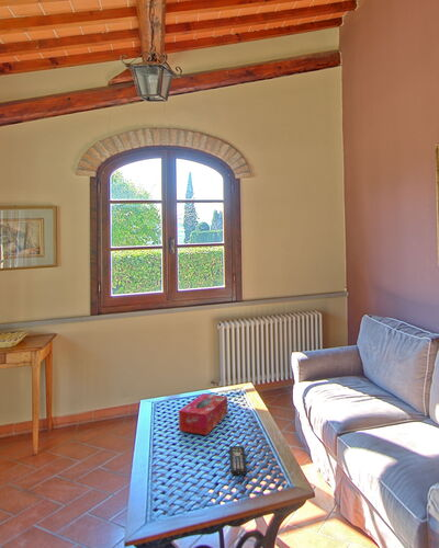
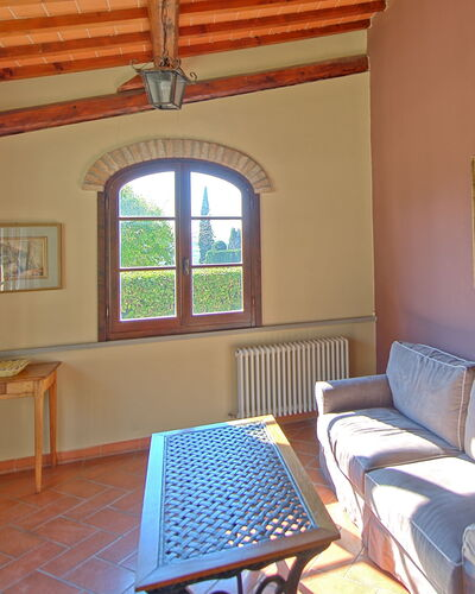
- tissue box (204, 412)
- remote control (237, 458)
